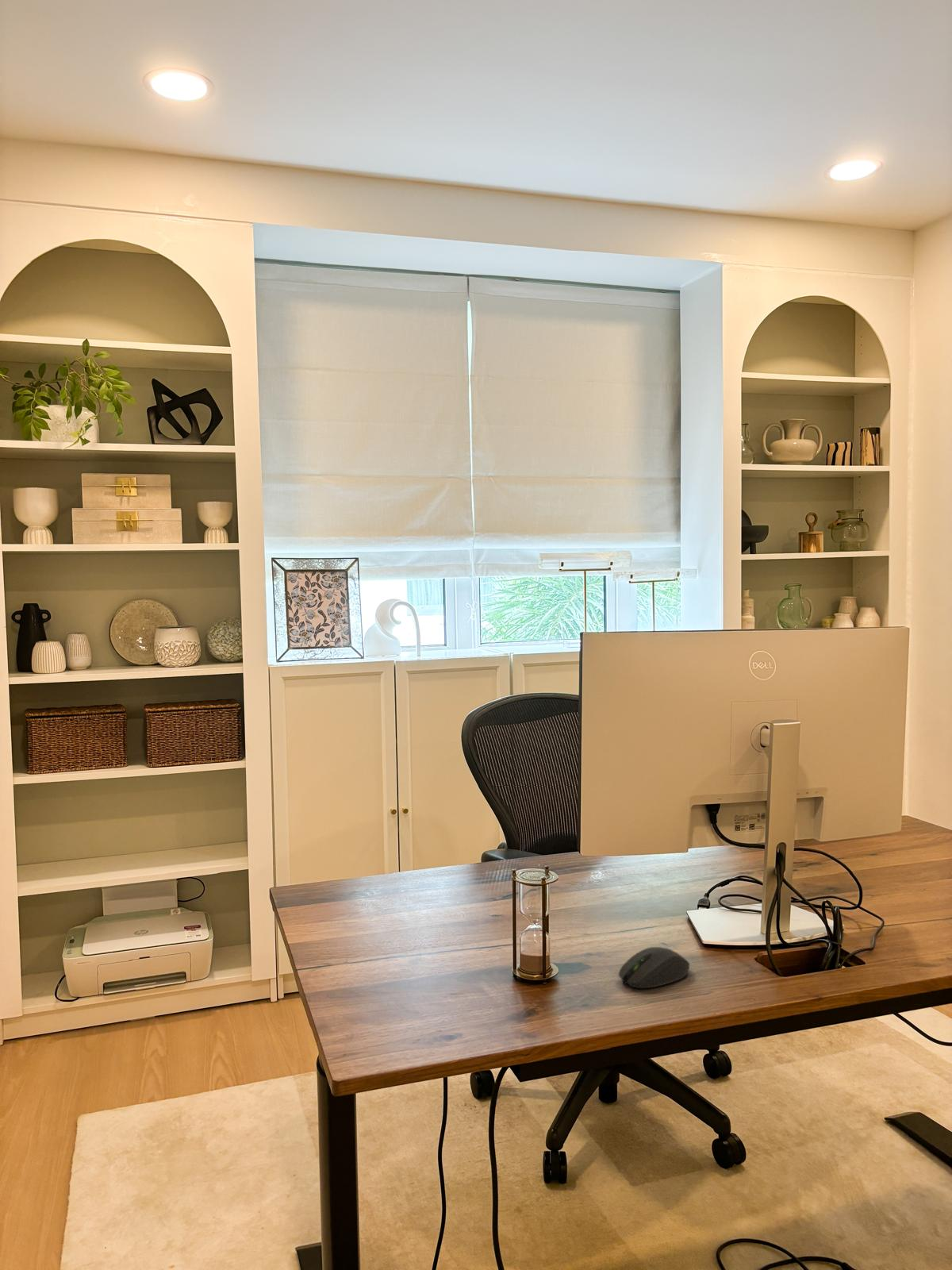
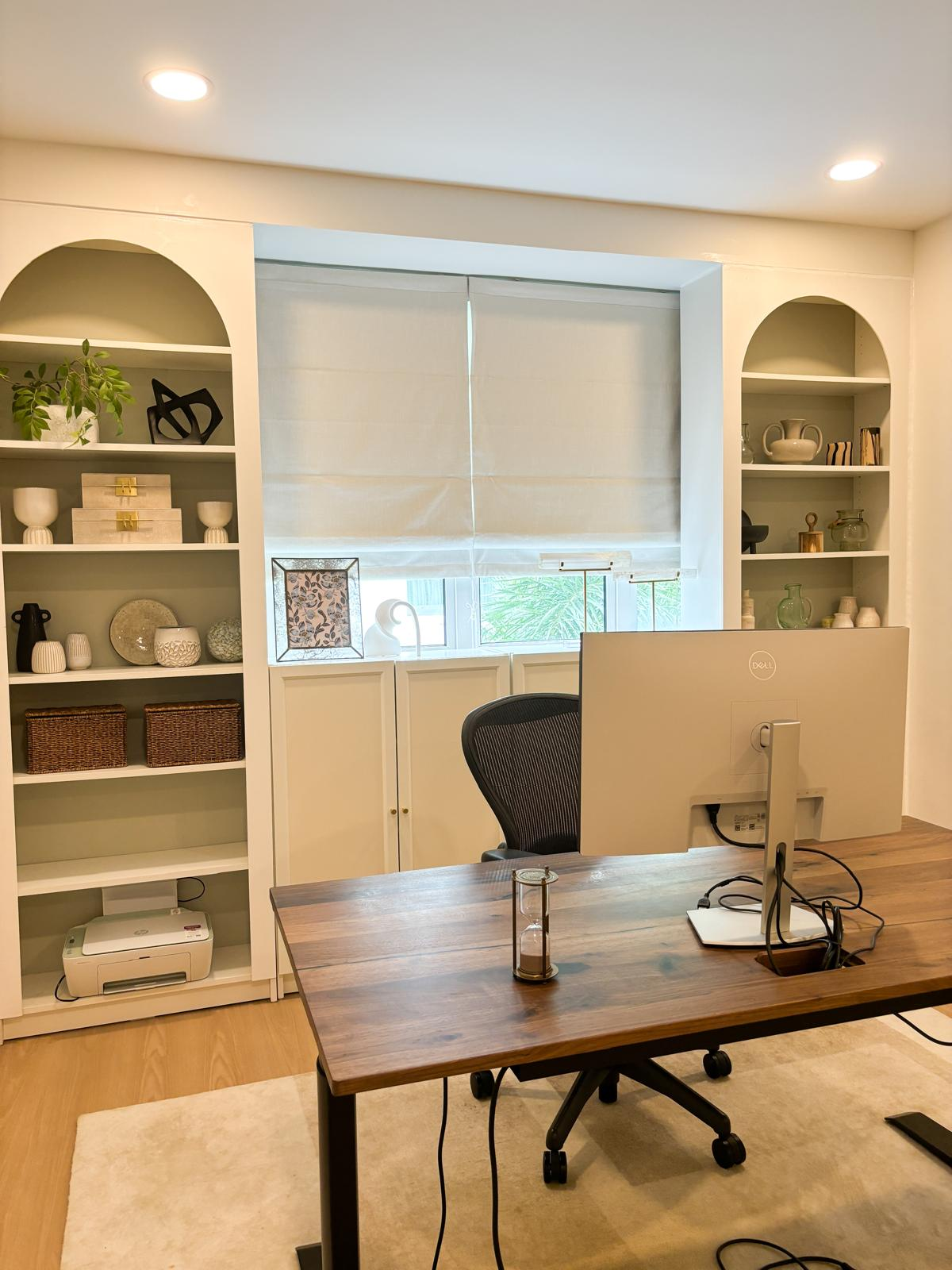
- computer mouse (654, 963)
